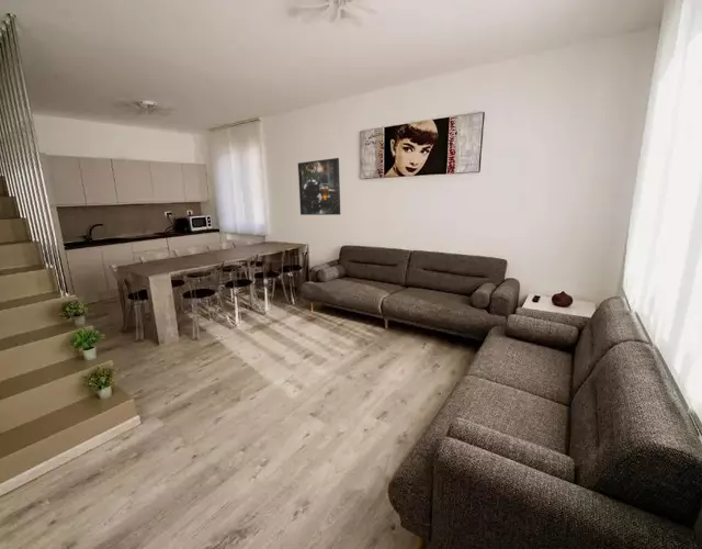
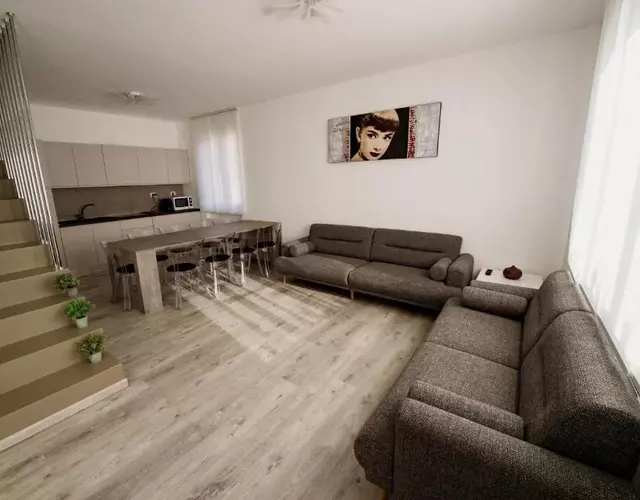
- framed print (318, 188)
